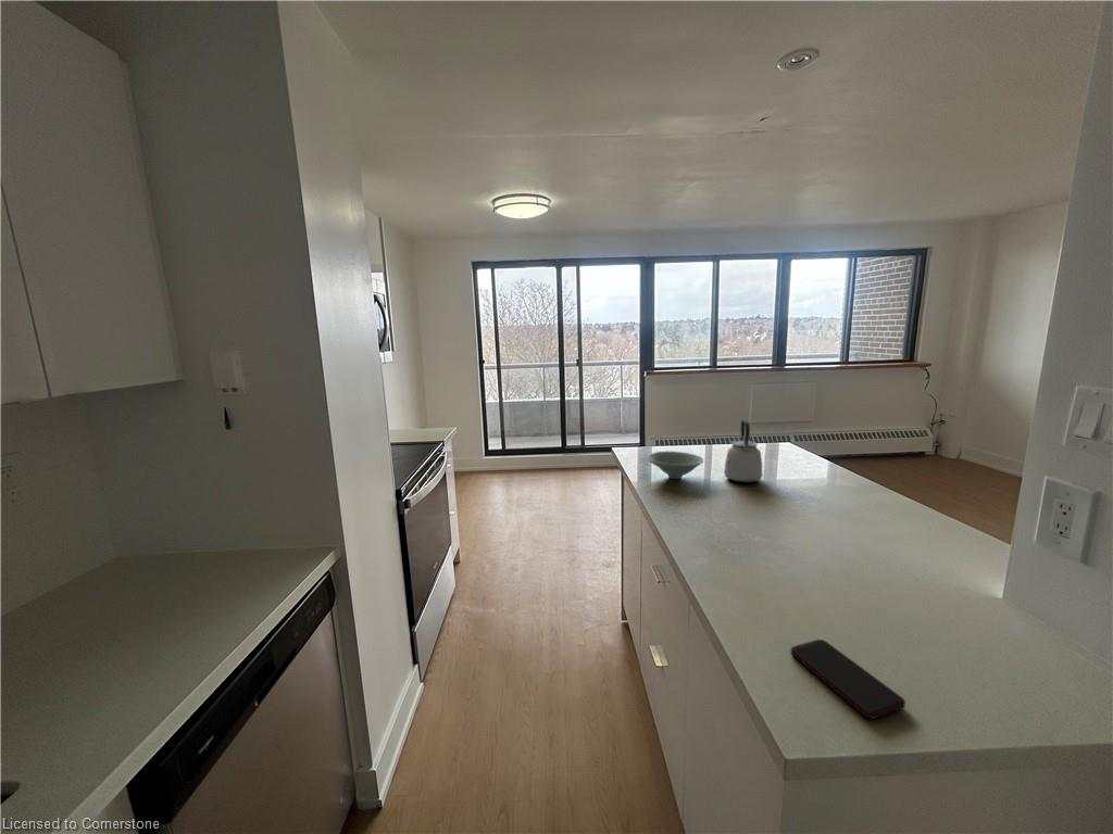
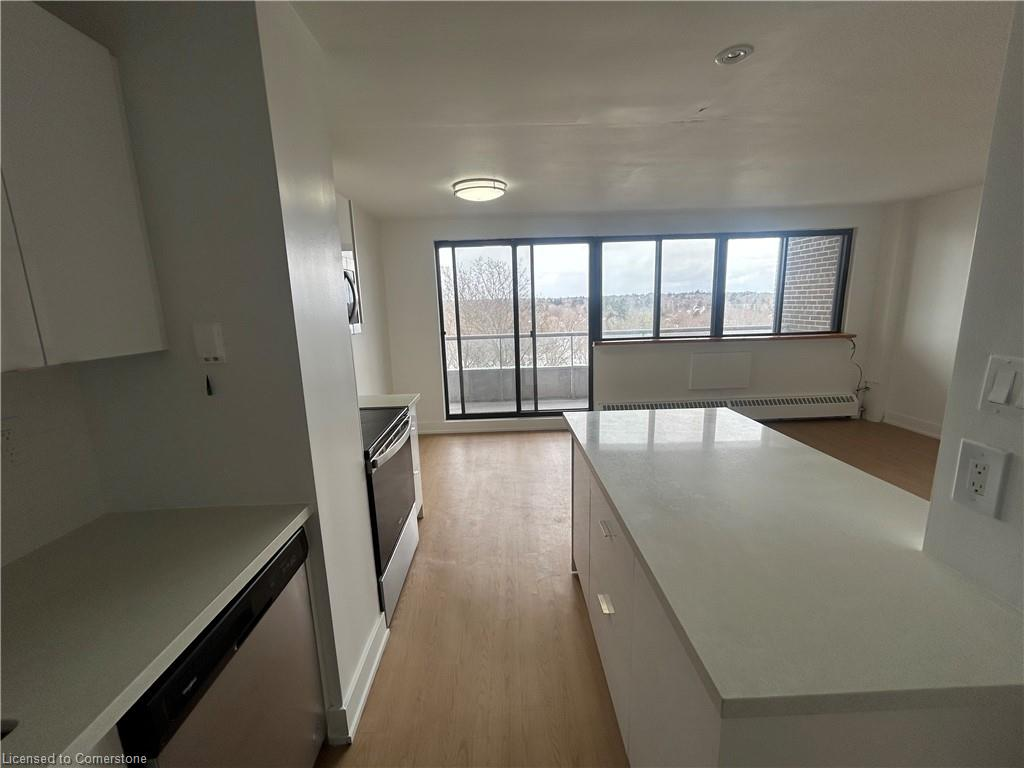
- kettle (742, 448)
- smartphone (842, 674)
- bowl (674, 467)
